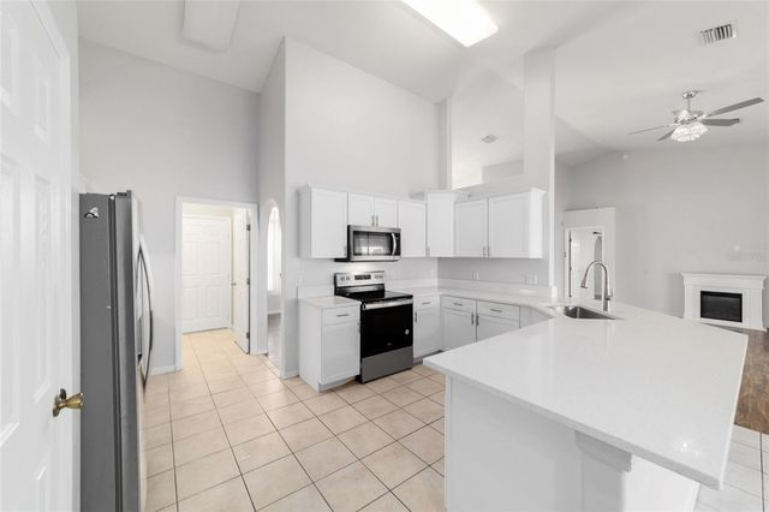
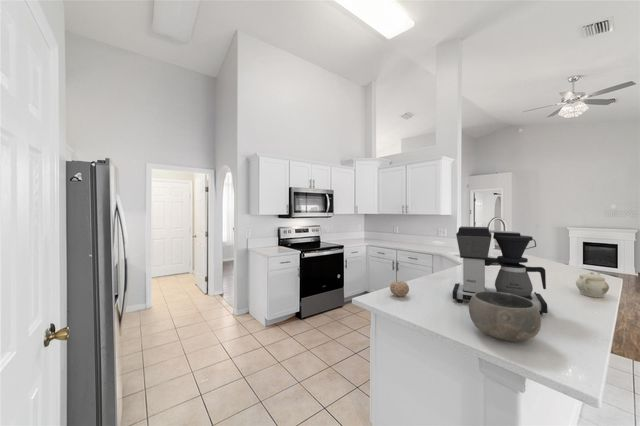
+ fruit (399, 288)
+ teapot (591, 283)
+ bowl (502, 316)
+ coffee maker (498, 263)
